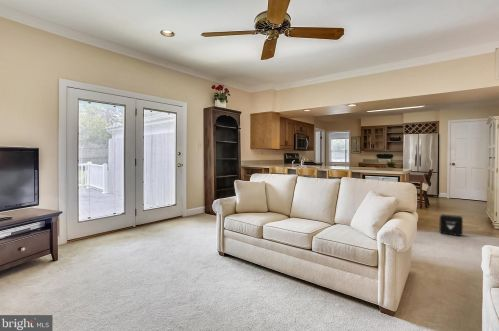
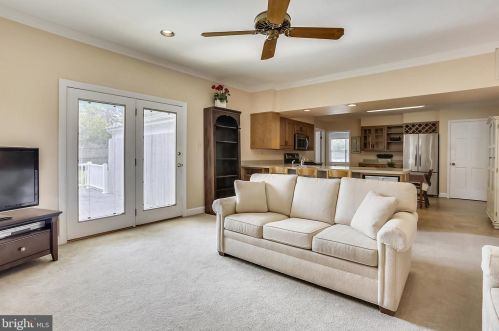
- air purifier (450, 225)
